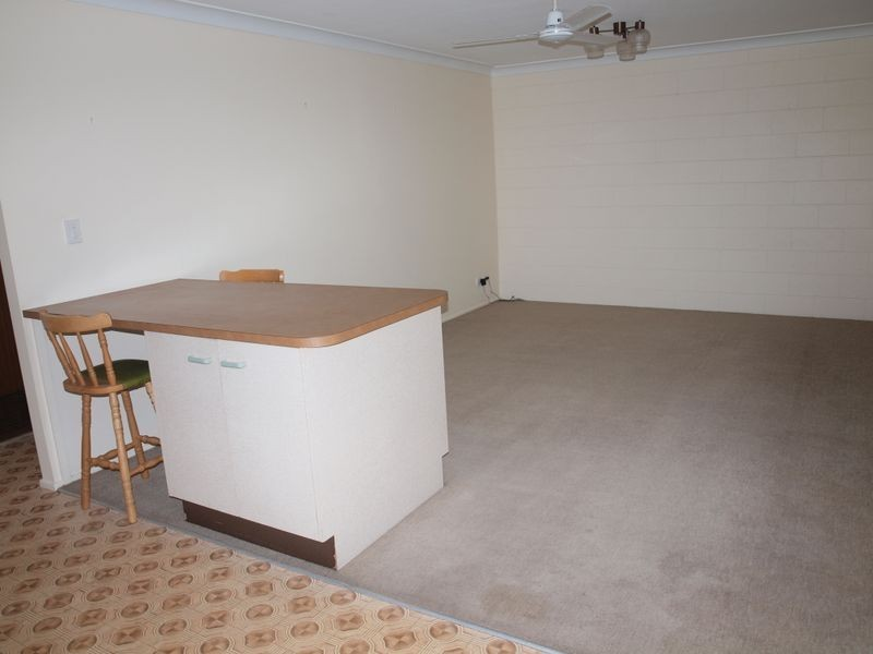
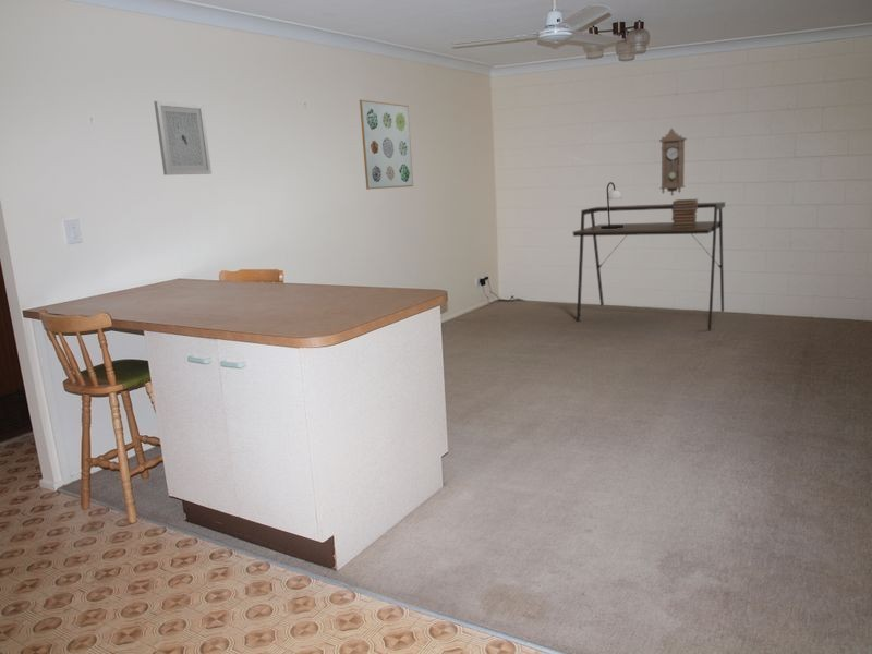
+ table lamp (608, 204)
+ book stack (685, 213)
+ wall art (388, 145)
+ desk (649, 233)
+ wall art (183, 138)
+ pendulum clock (673, 162)
